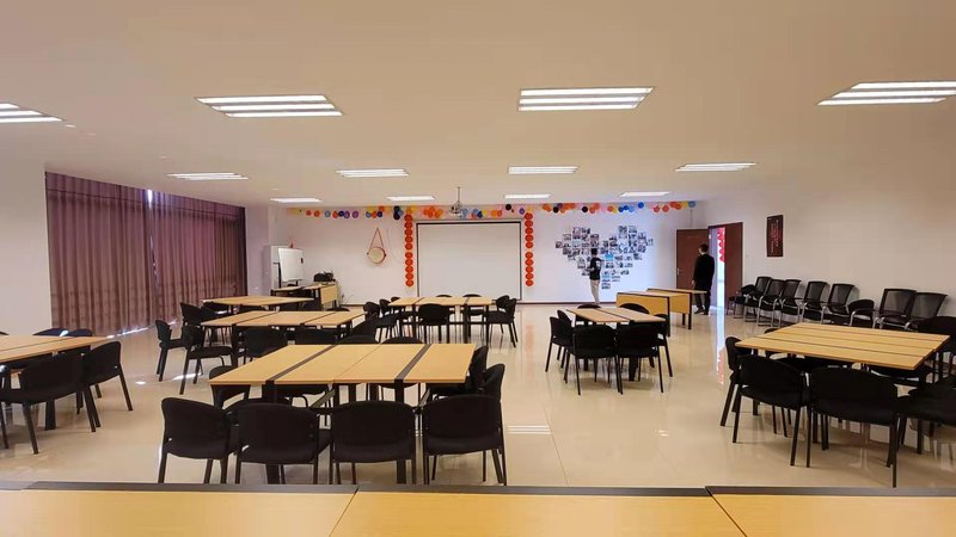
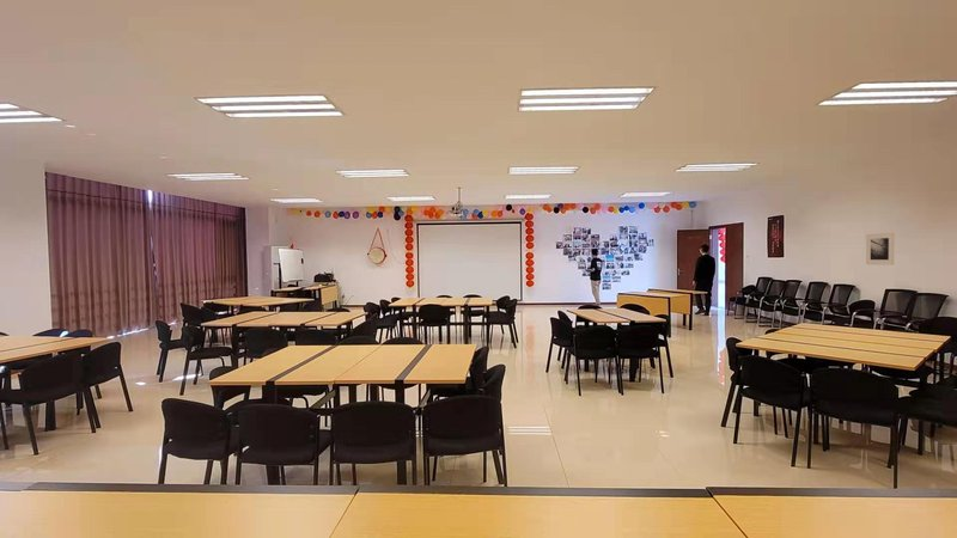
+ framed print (879, 249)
